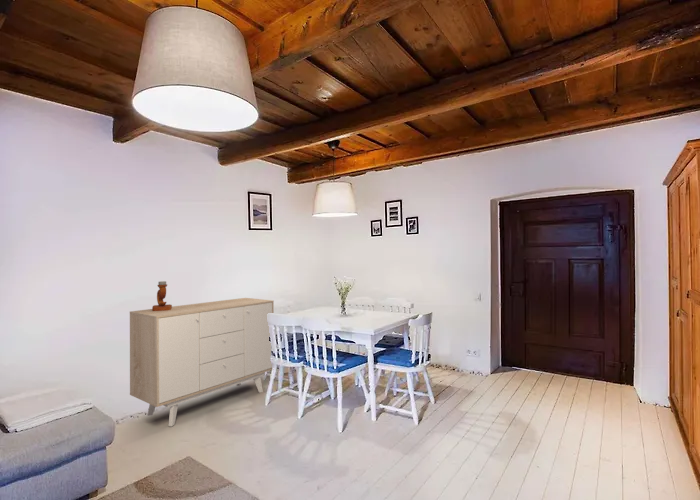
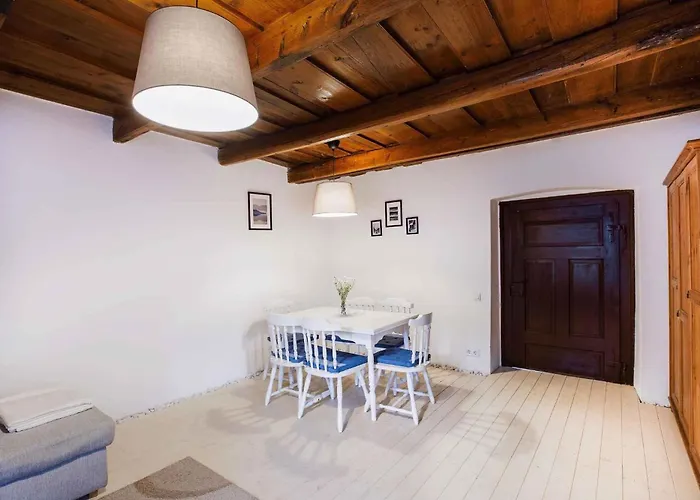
- sideboard (209, 354)
- candle holder (162, 294)
